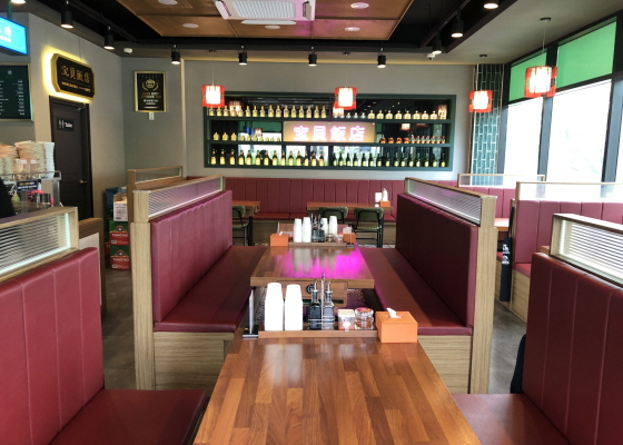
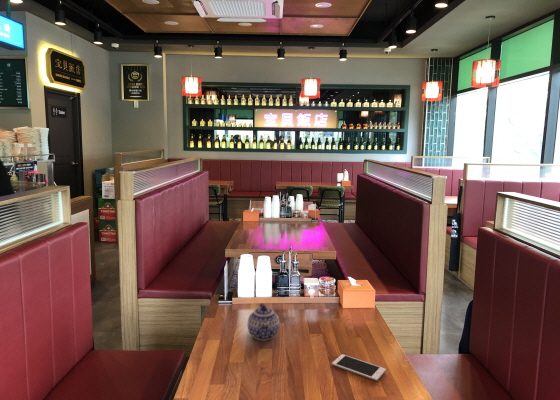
+ teapot (263, 320)
+ cell phone (358, 366)
